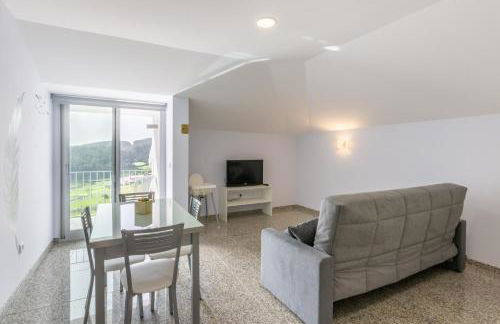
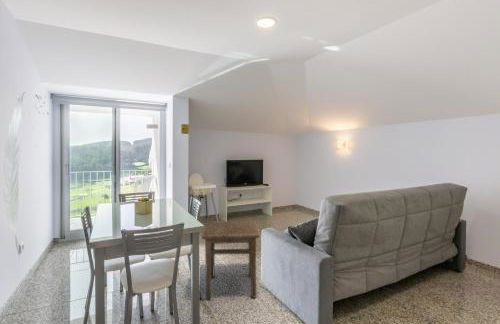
+ side table (231, 253)
